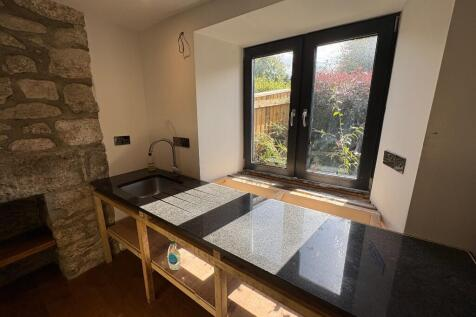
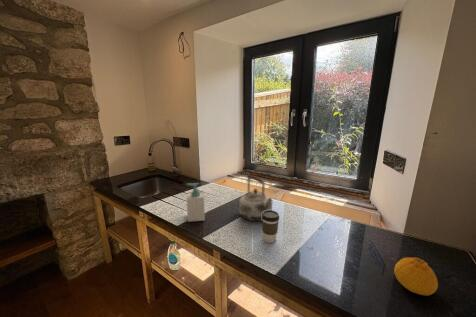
+ coffee cup (270, 226)
+ kettle (258, 197)
+ fruit (415, 274)
+ soap bottle (195, 200)
